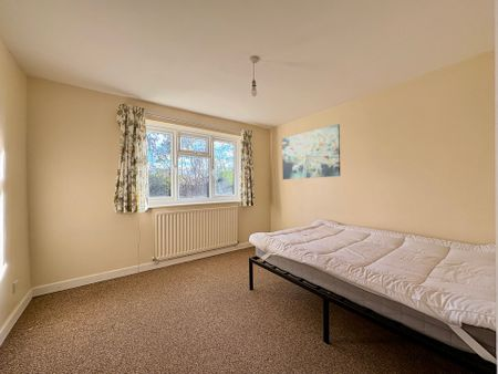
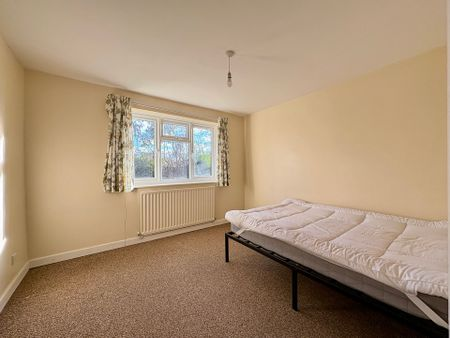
- wall art (307, 155)
